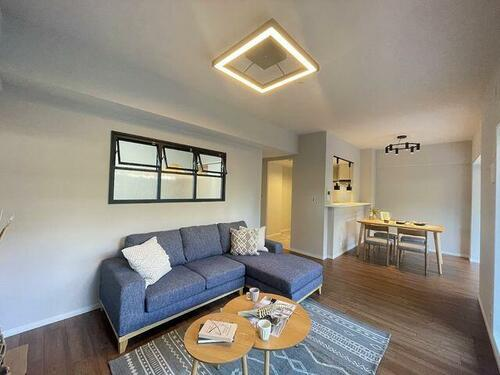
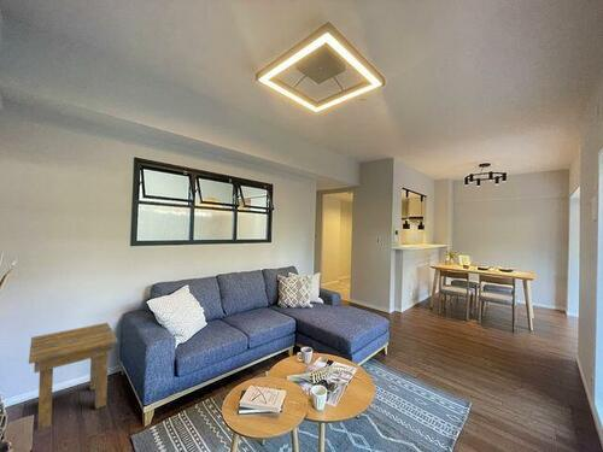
+ side table (70, 363)
